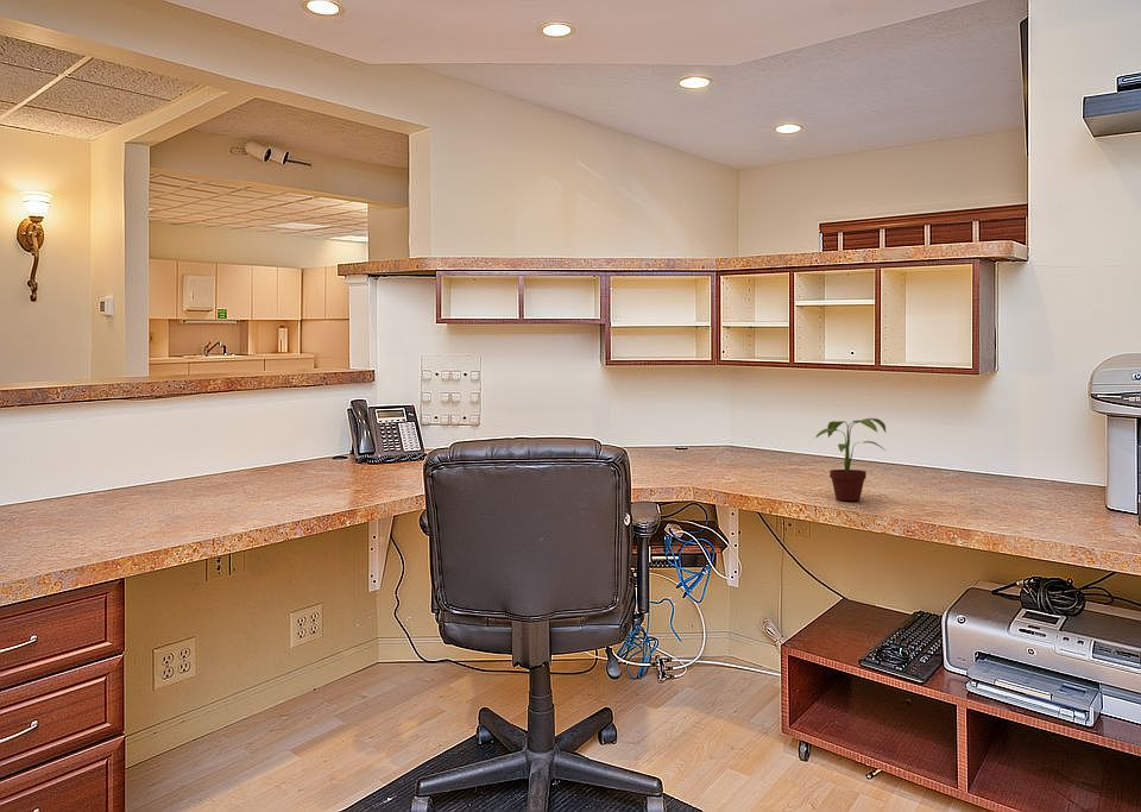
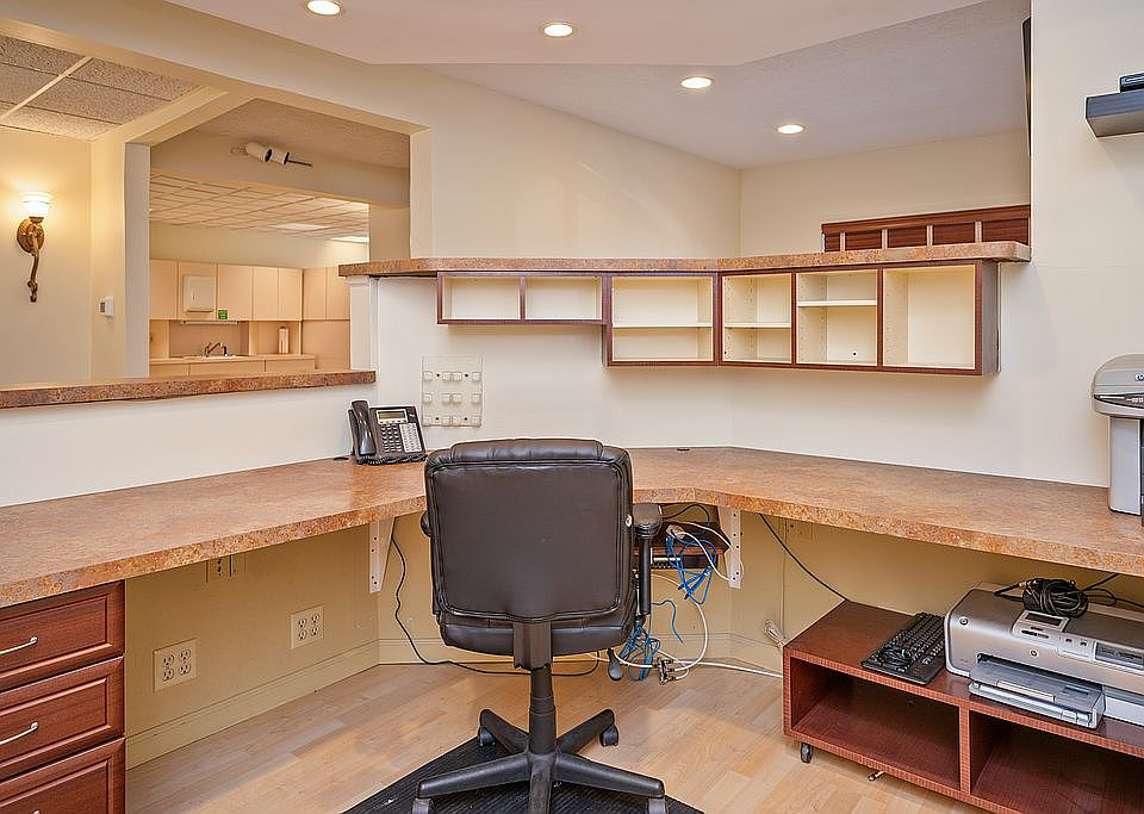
- potted plant (850, 459)
